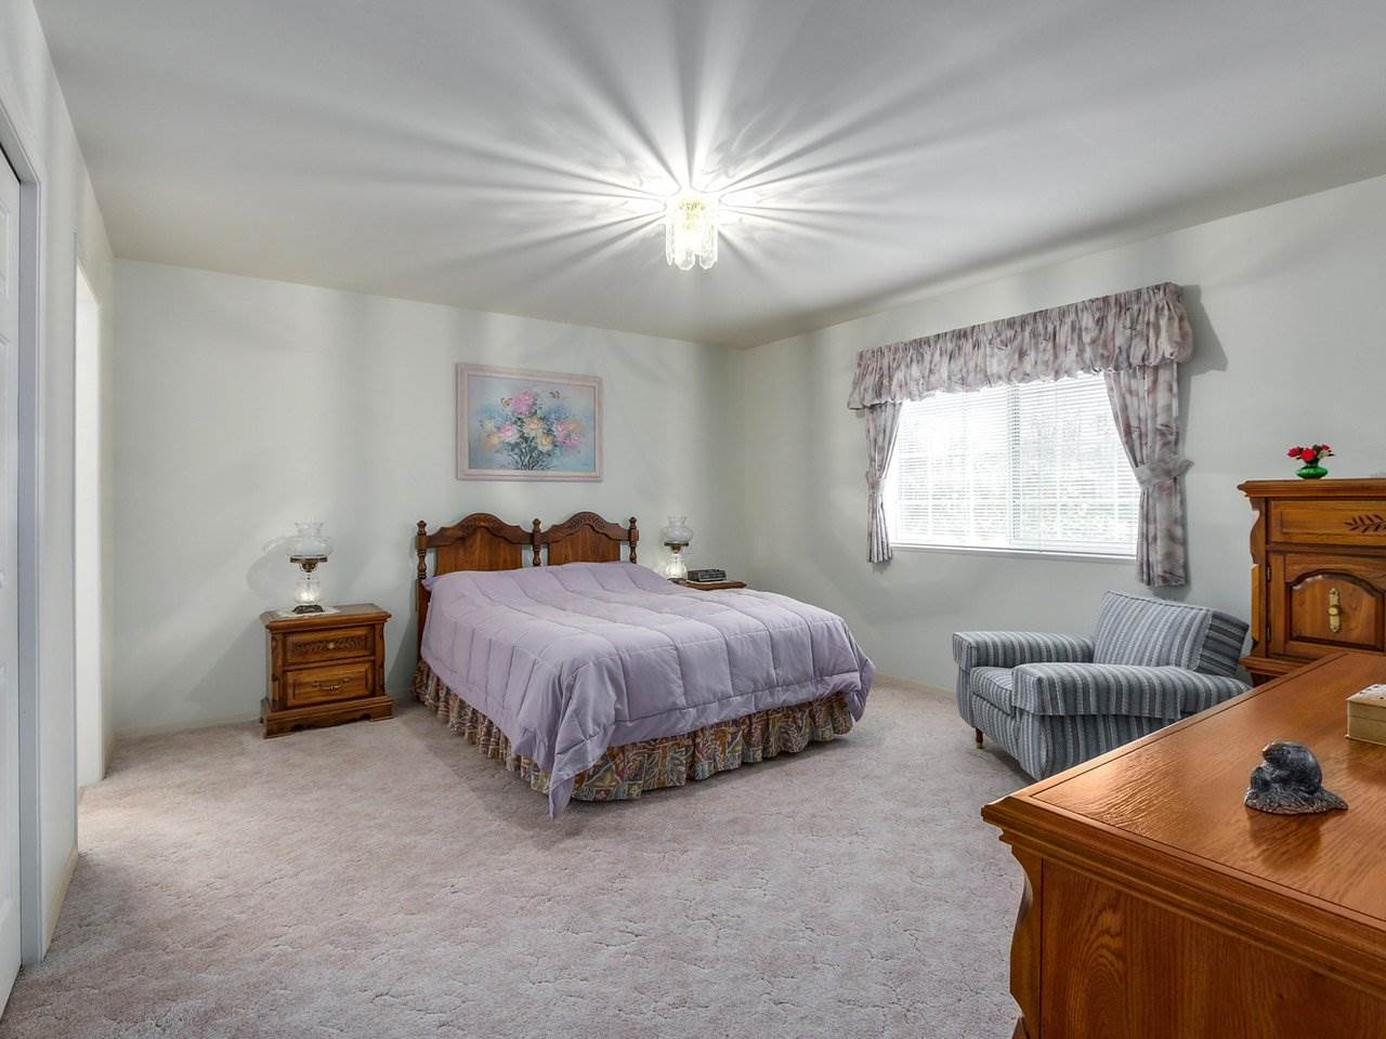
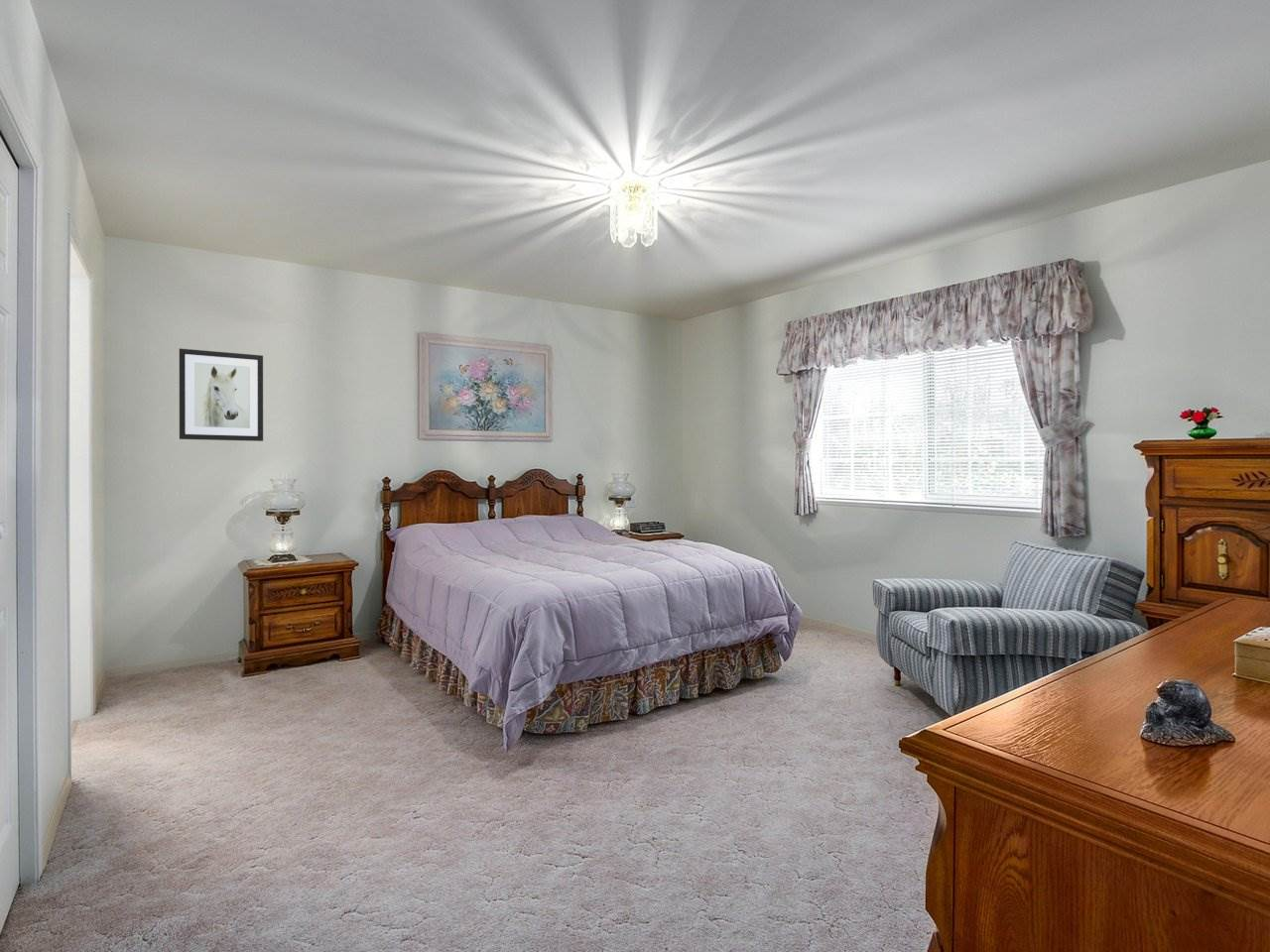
+ wall art (222, 396)
